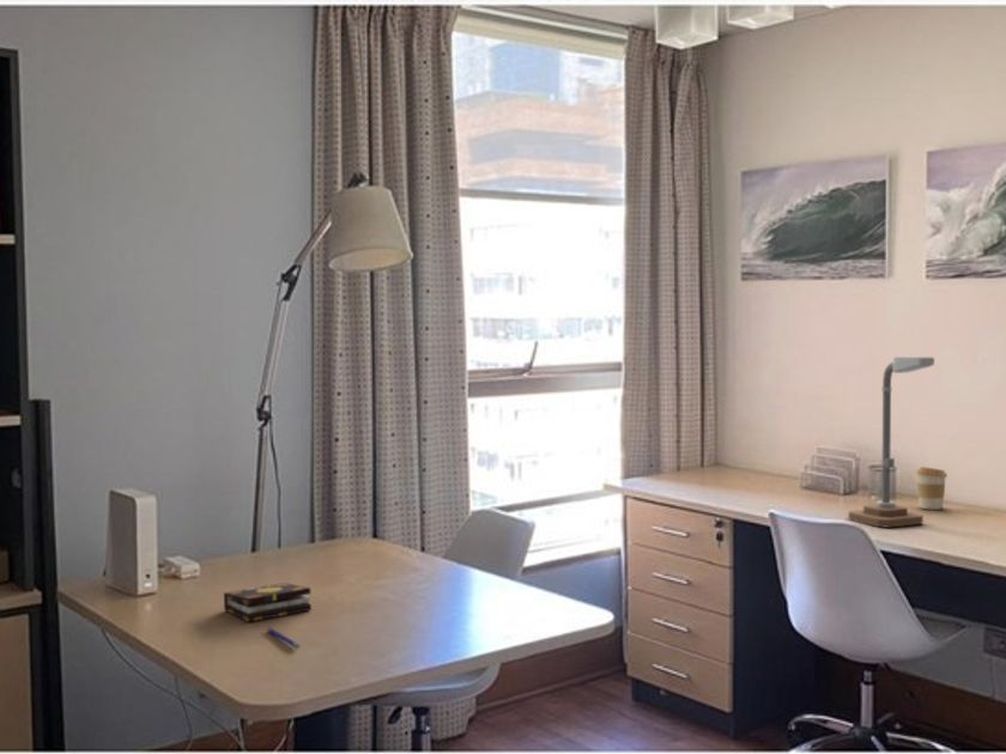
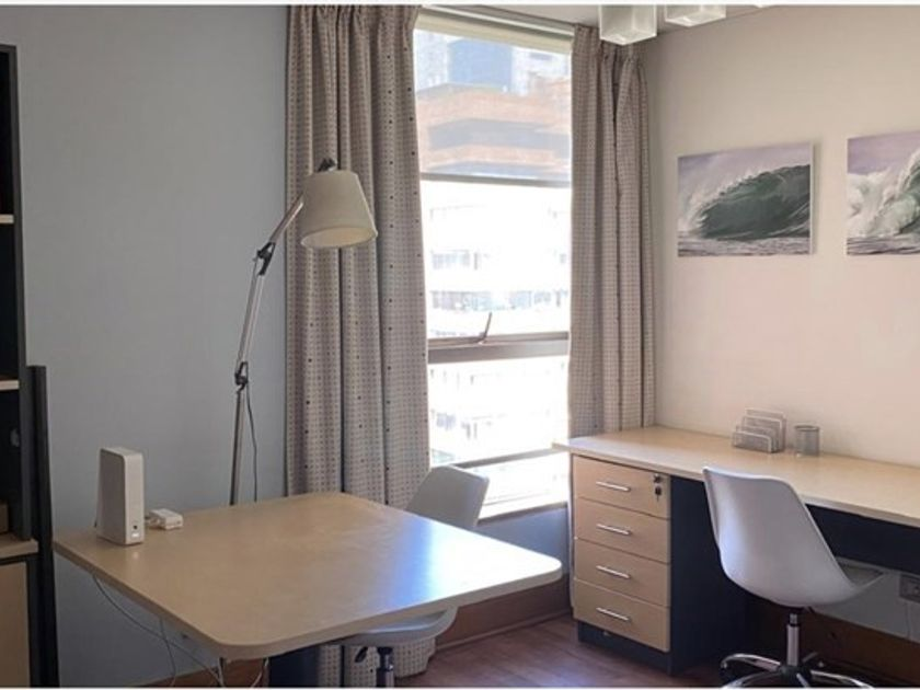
- desk lamp (890, 439)
- book (267, 598)
- coffee cup (931, 487)
- pen (283, 637)
